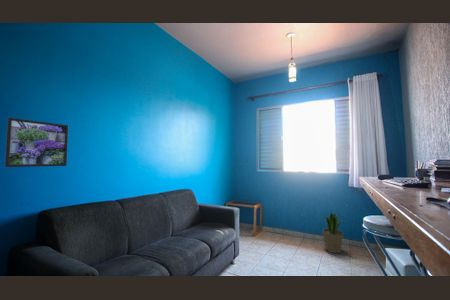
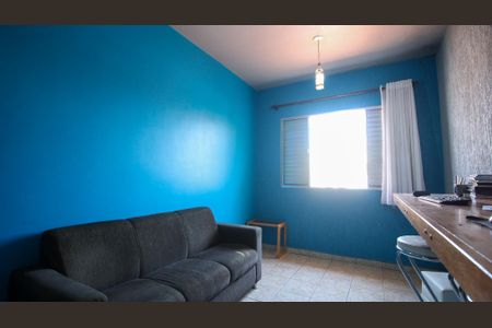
- potted plant (333, 231)
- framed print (39, 144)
